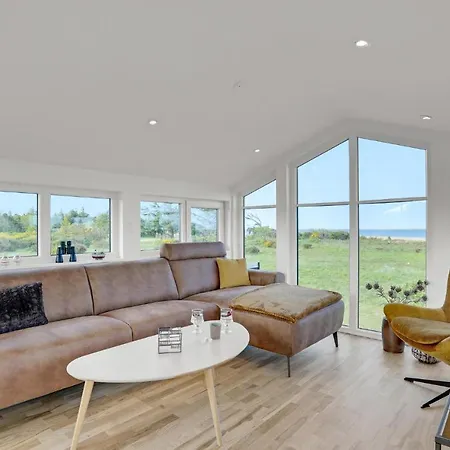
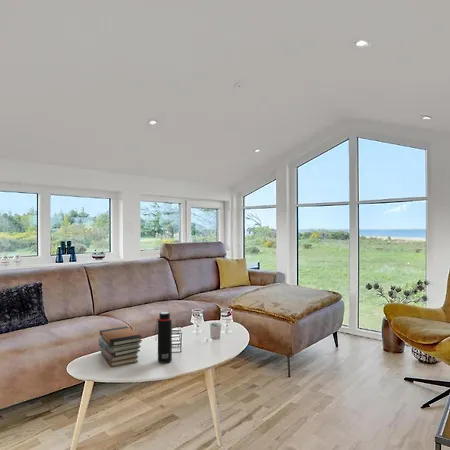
+ water bottle (163, 336)
+ book stack (119, 345)
